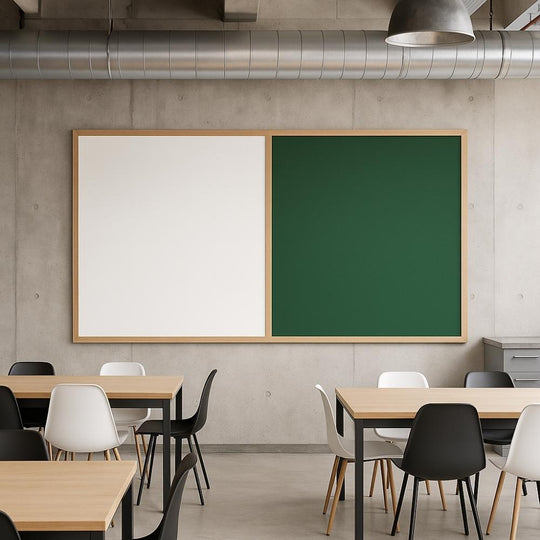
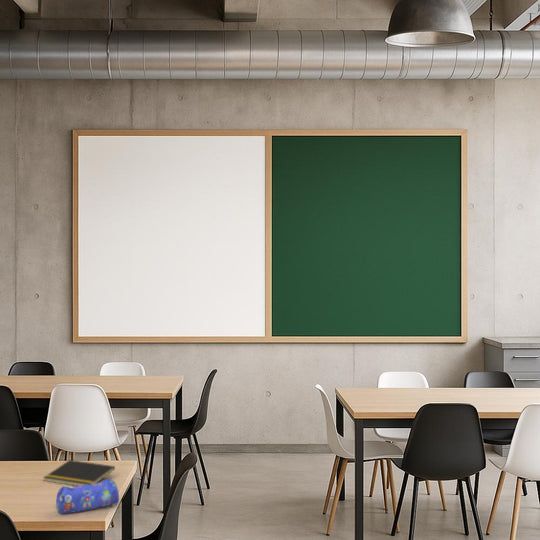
+ notepad (79, 473)
+ pencil case (87, 495)
